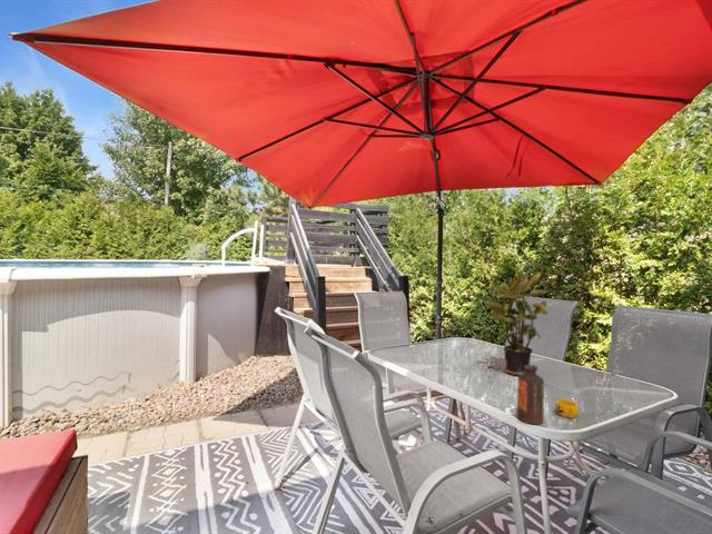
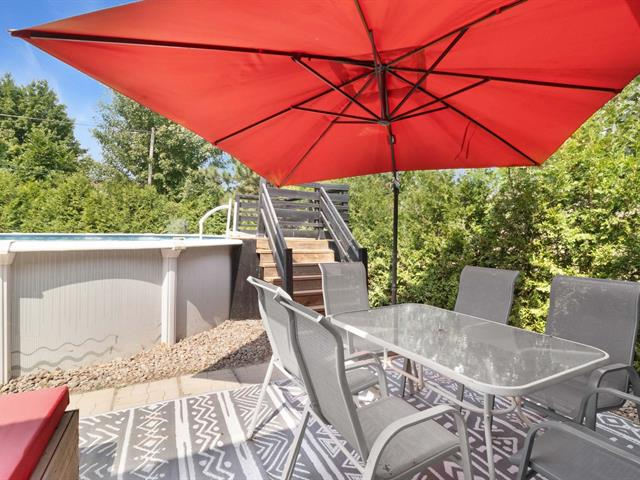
- potted plant (515, 320)
- bottle (530, 393)
- cup (567, 409)
